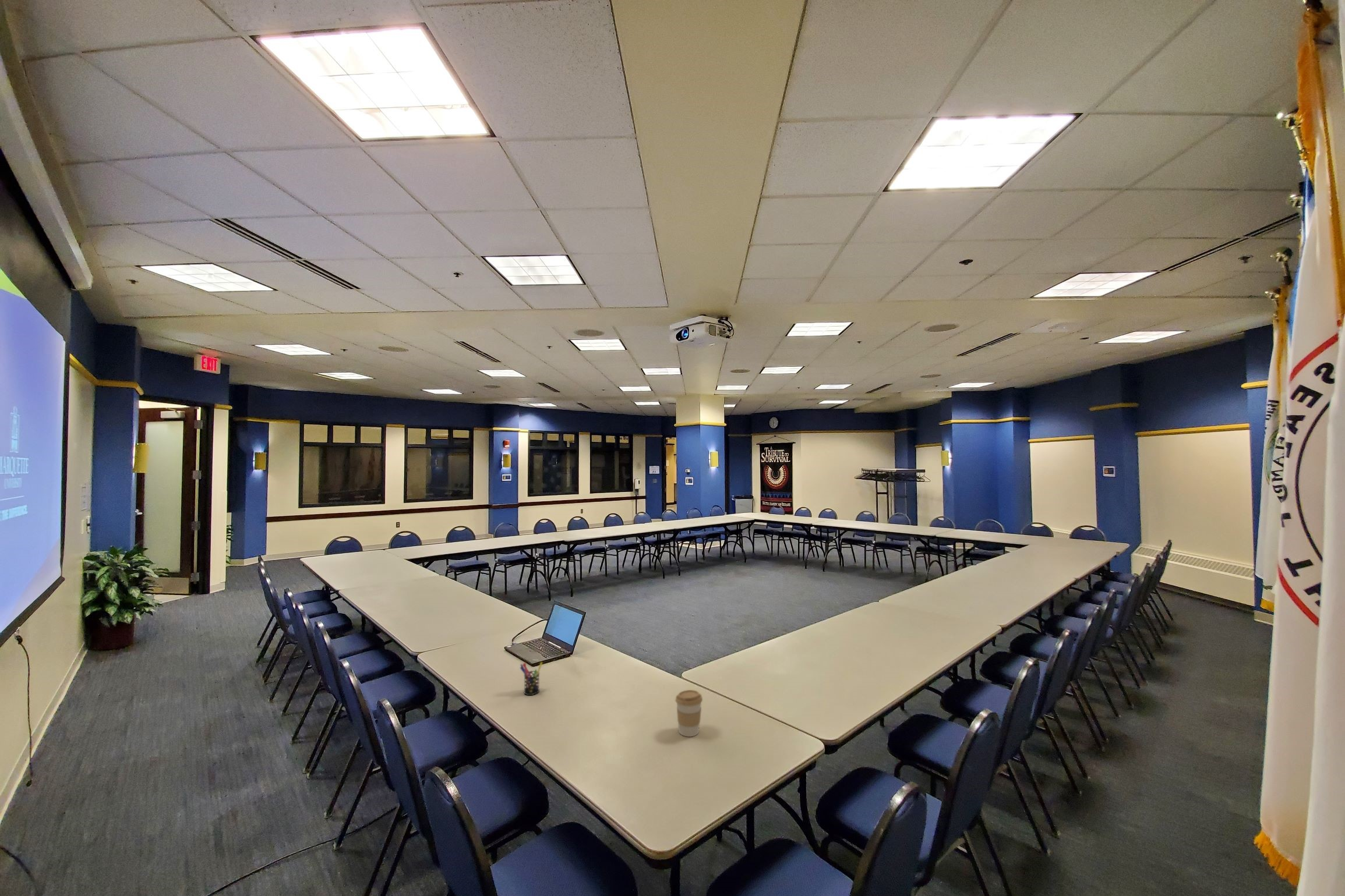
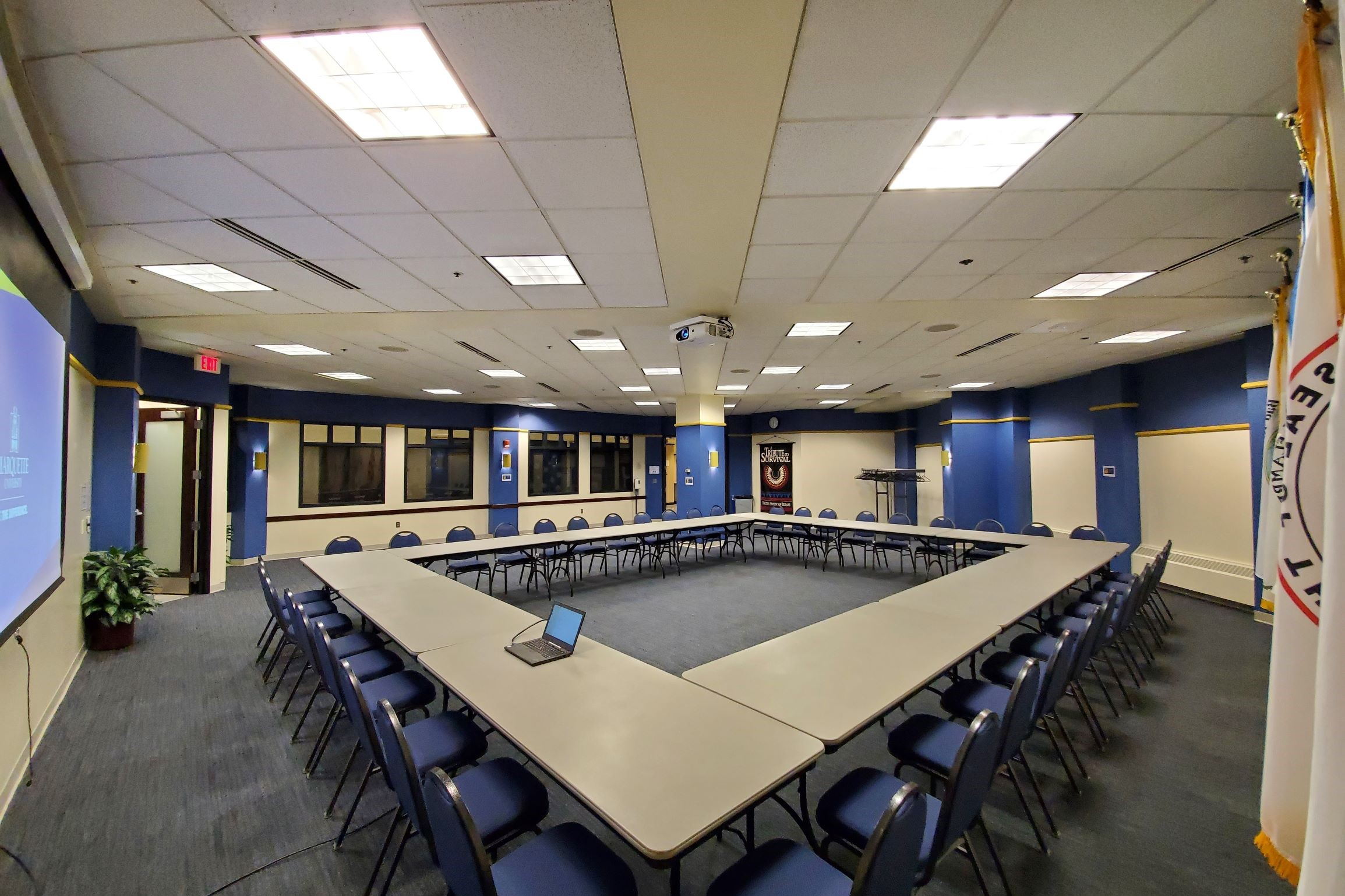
- coffee cup (689, 711)
- pen holder (531, 677)
